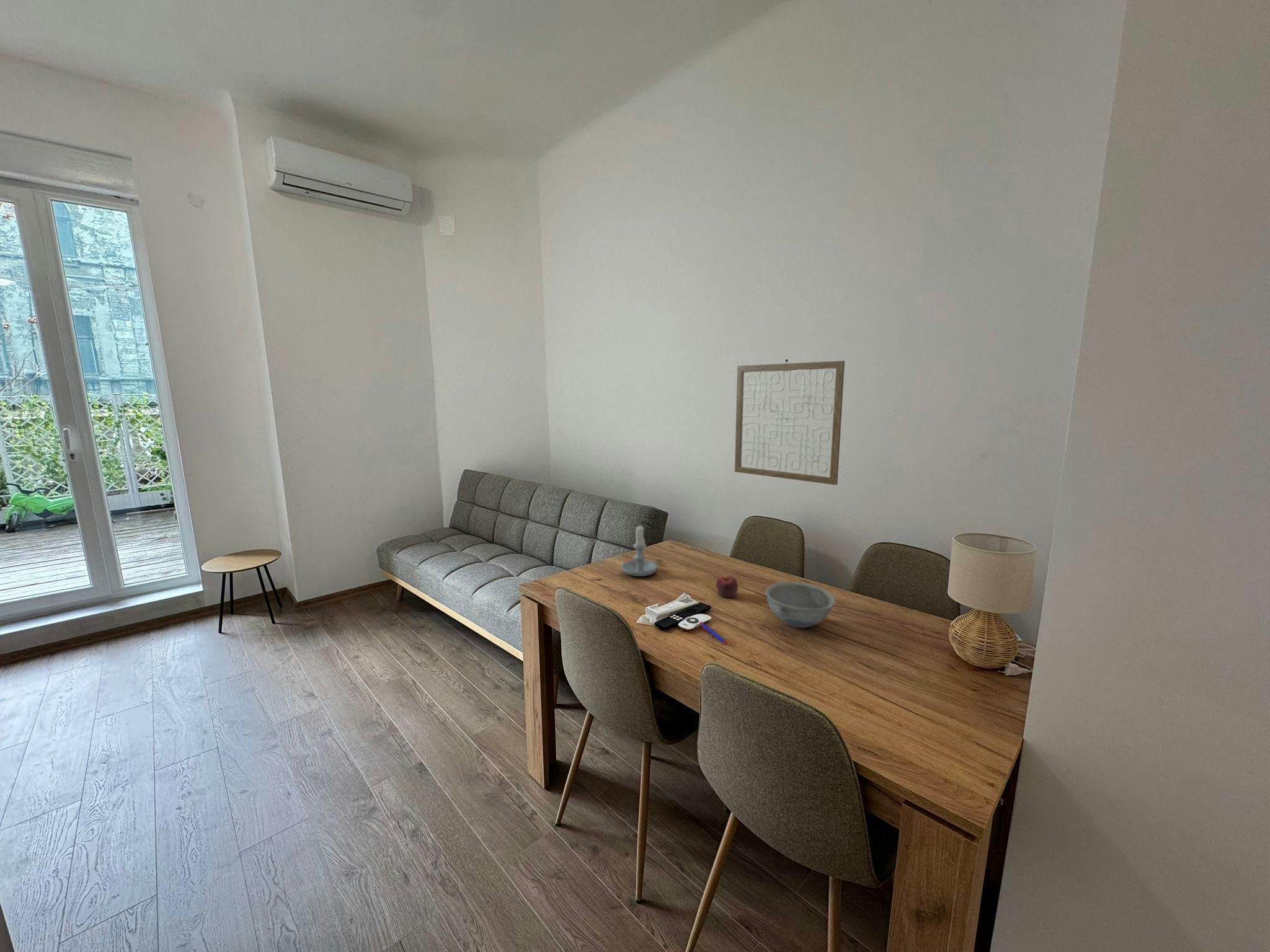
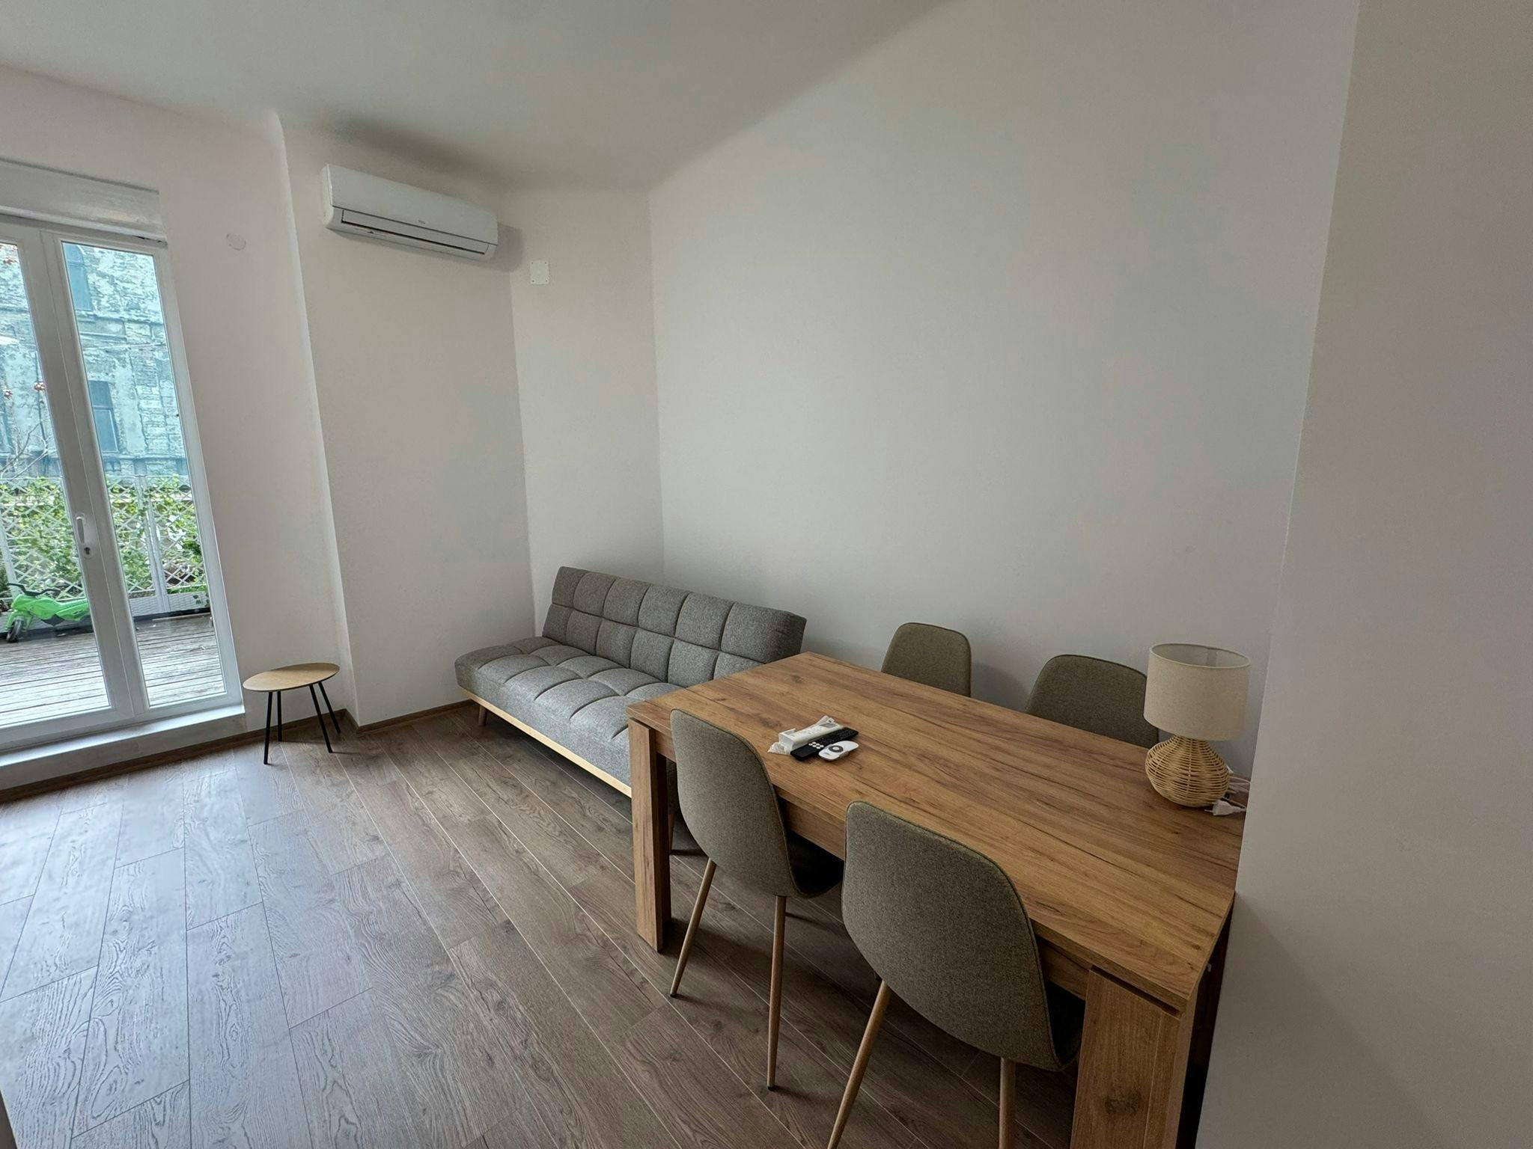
- bowl (799, 609)
- pen (714, 633)
- apple (727, 586)
- candle (639, 549)
- wall art (784, 418)
